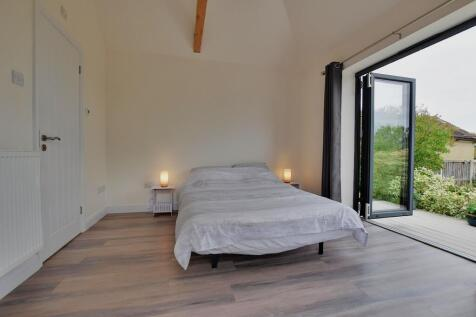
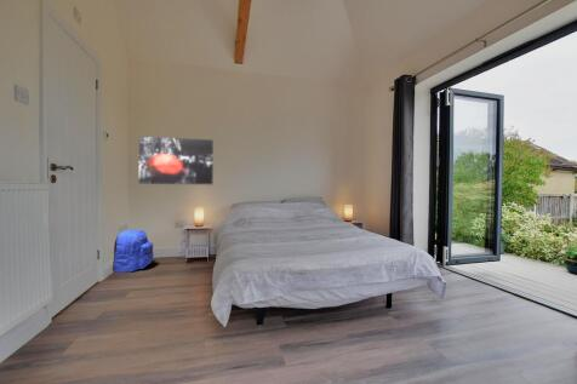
+ wall art (177, 161)
+ backpack (135, 248)
